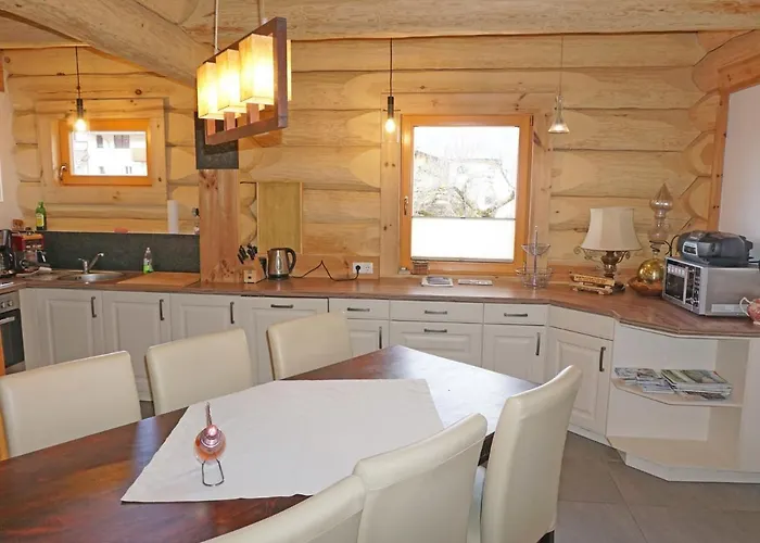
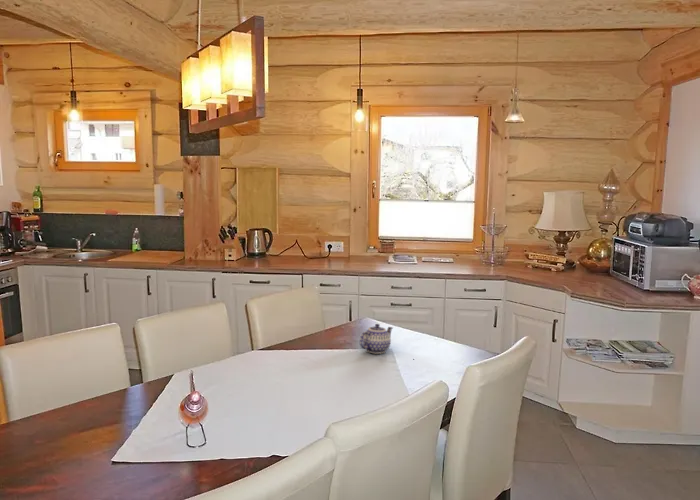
+ teapot (376, 337)
